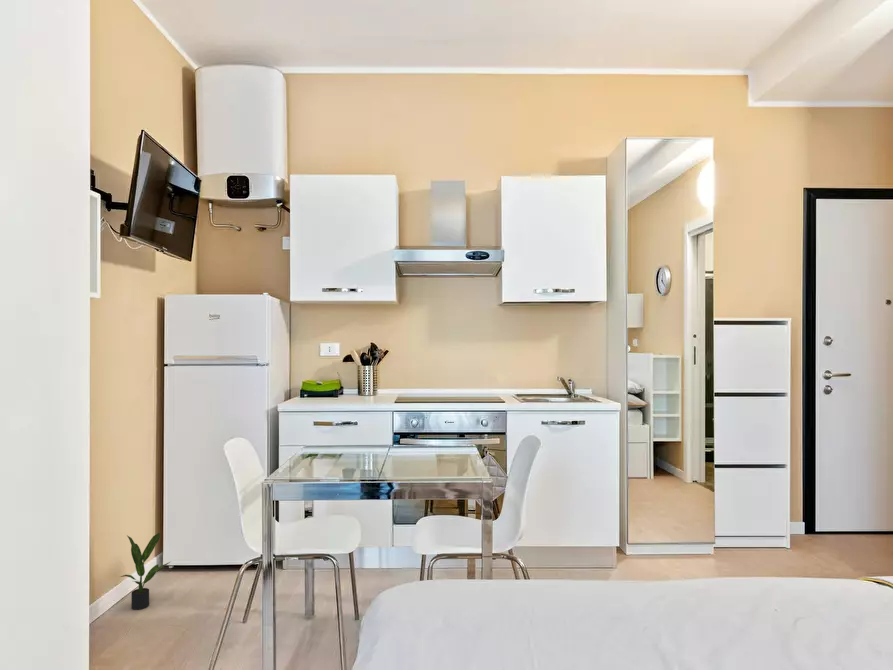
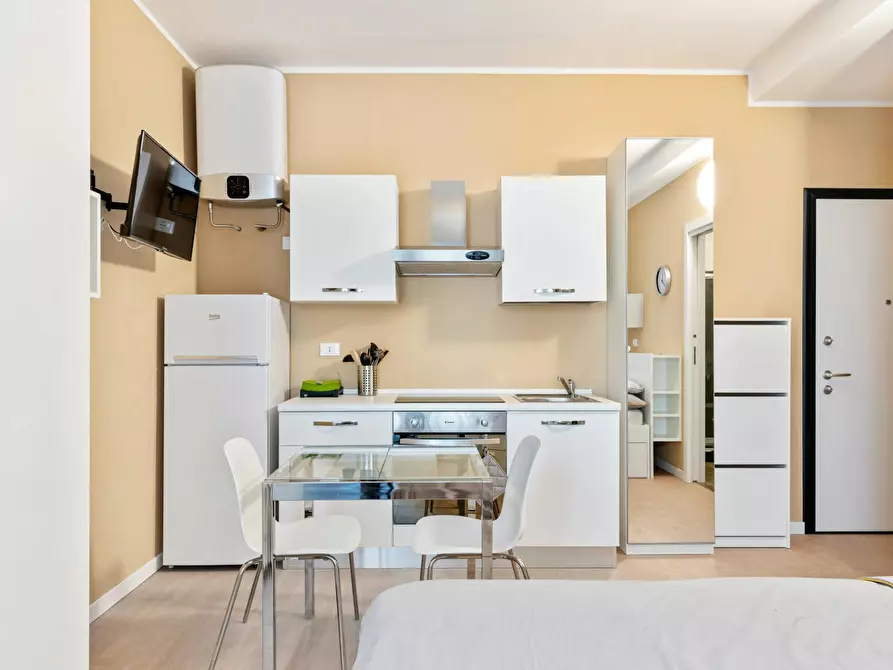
- potted plant (144, 569)
